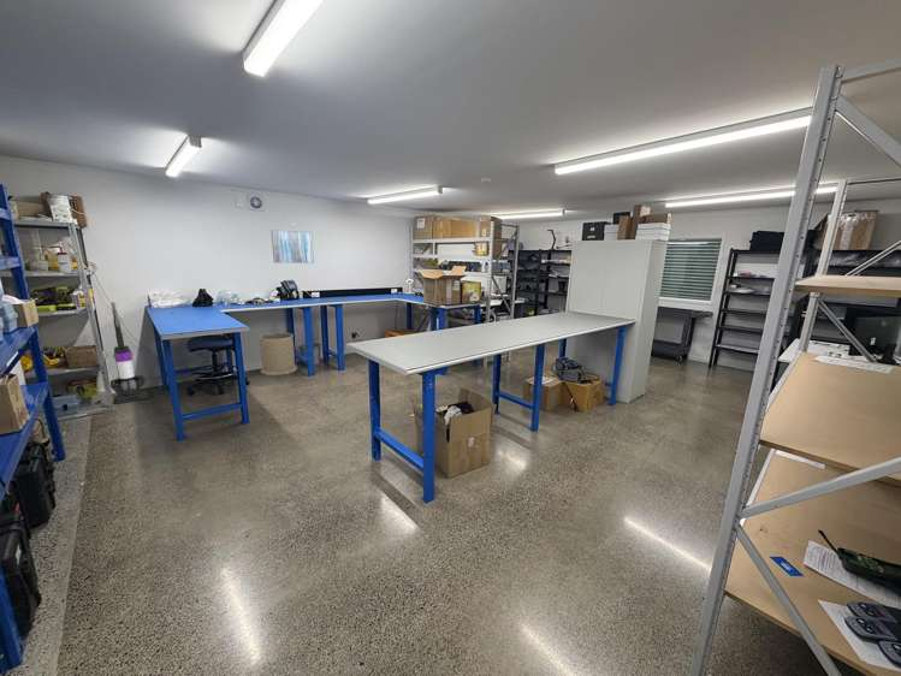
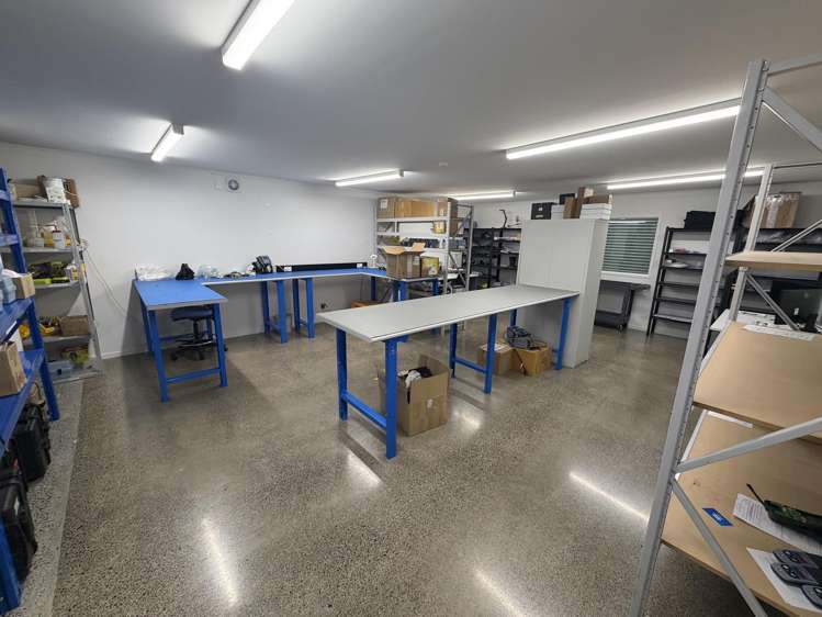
- wall art (294, 247)
- trash can (278, 352)
- vacuum cleaner (121, 351)
